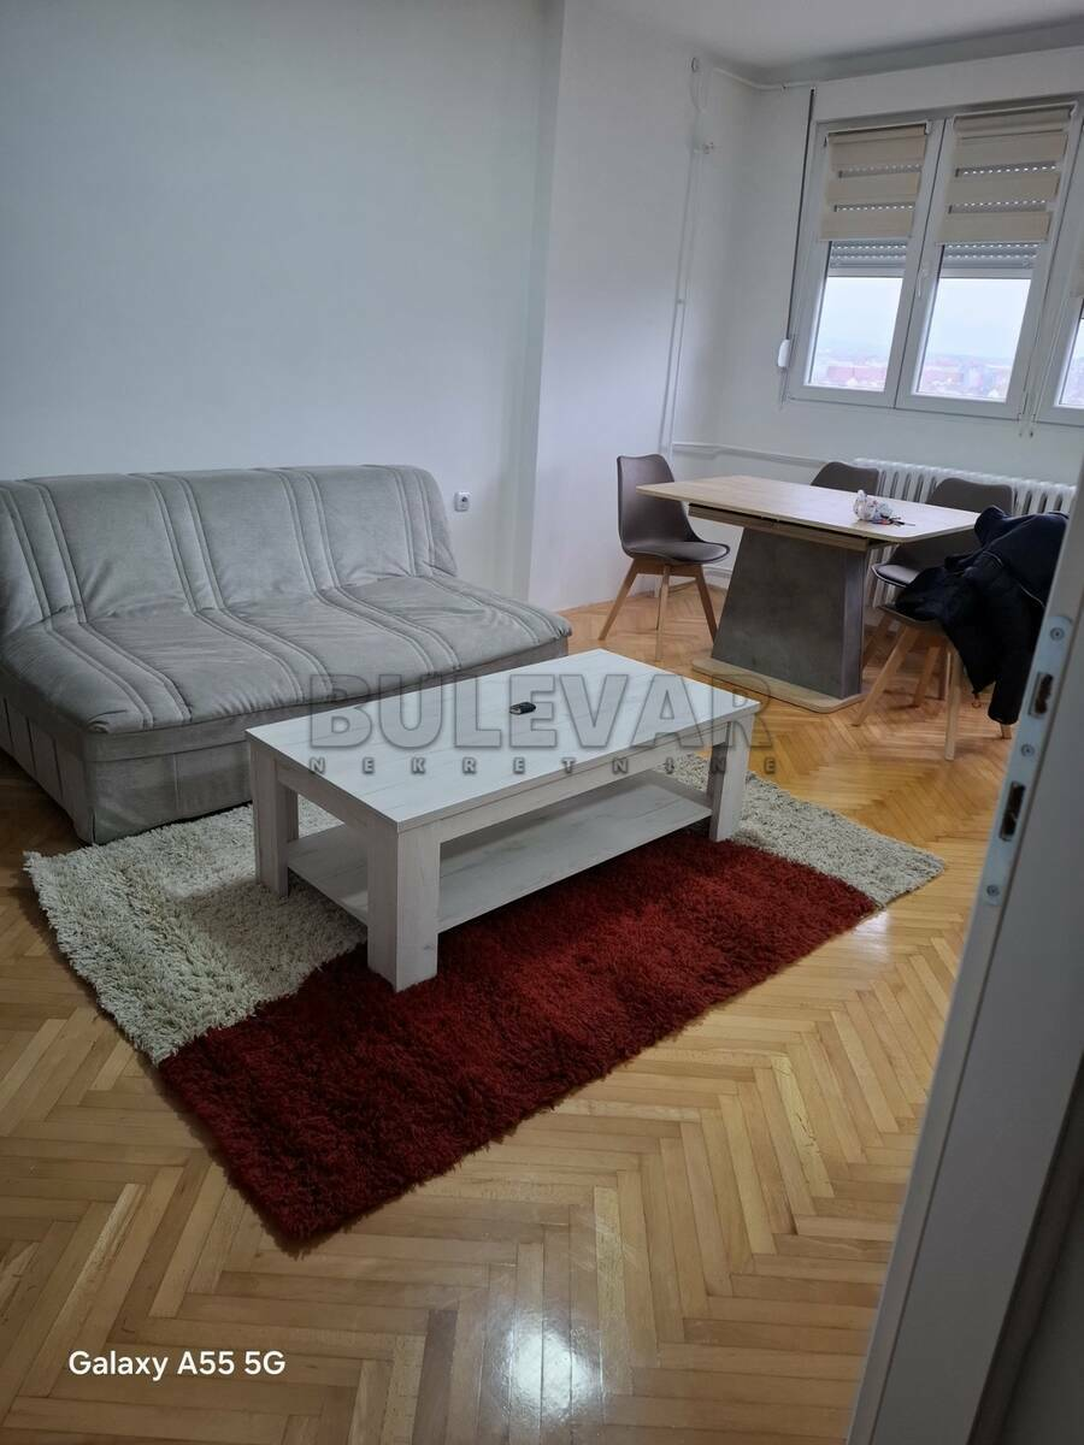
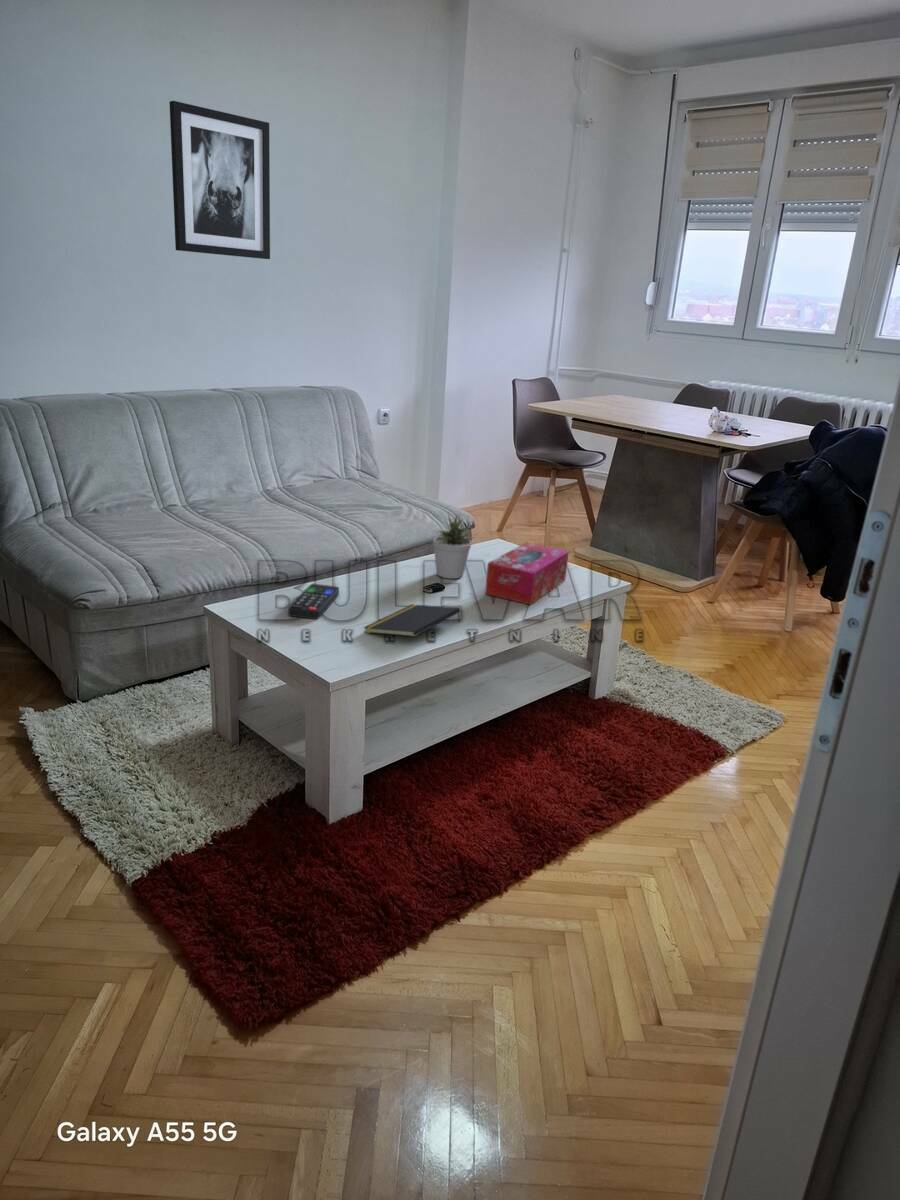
+ tissue box (528, 572)
+ potted plant (453, 545)
+ notepad (412, 619)
+ remote control (314, 600)
+ wall art (223, 185)
